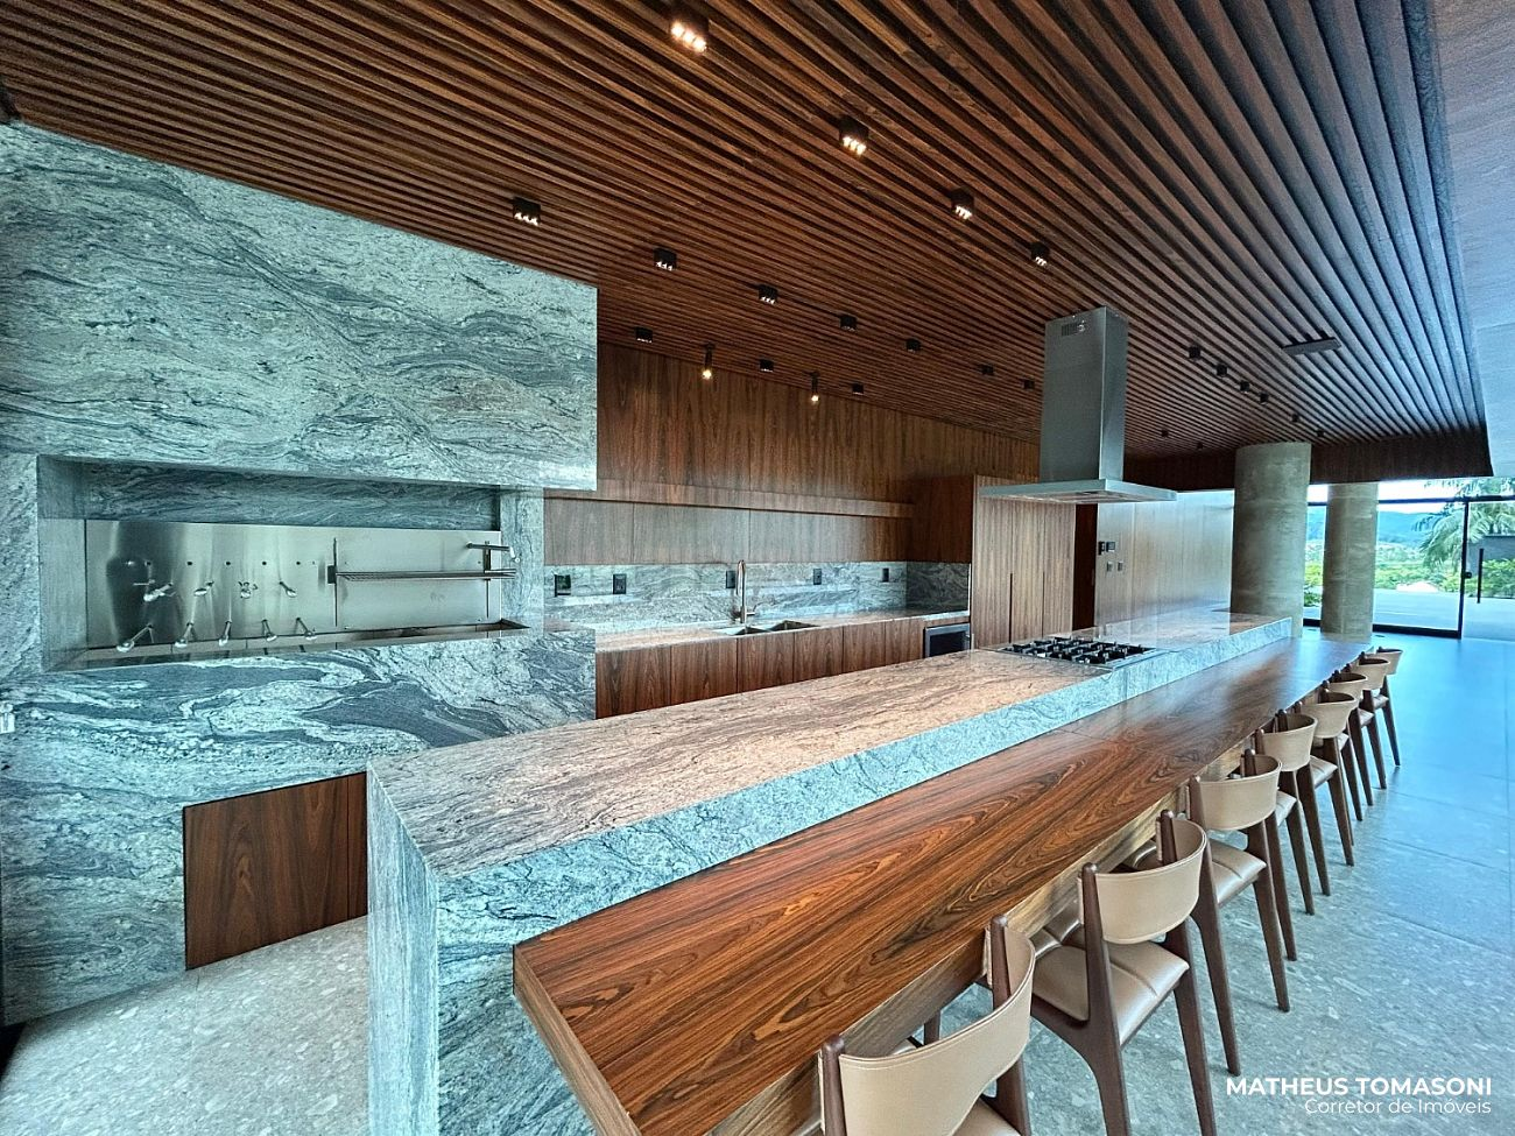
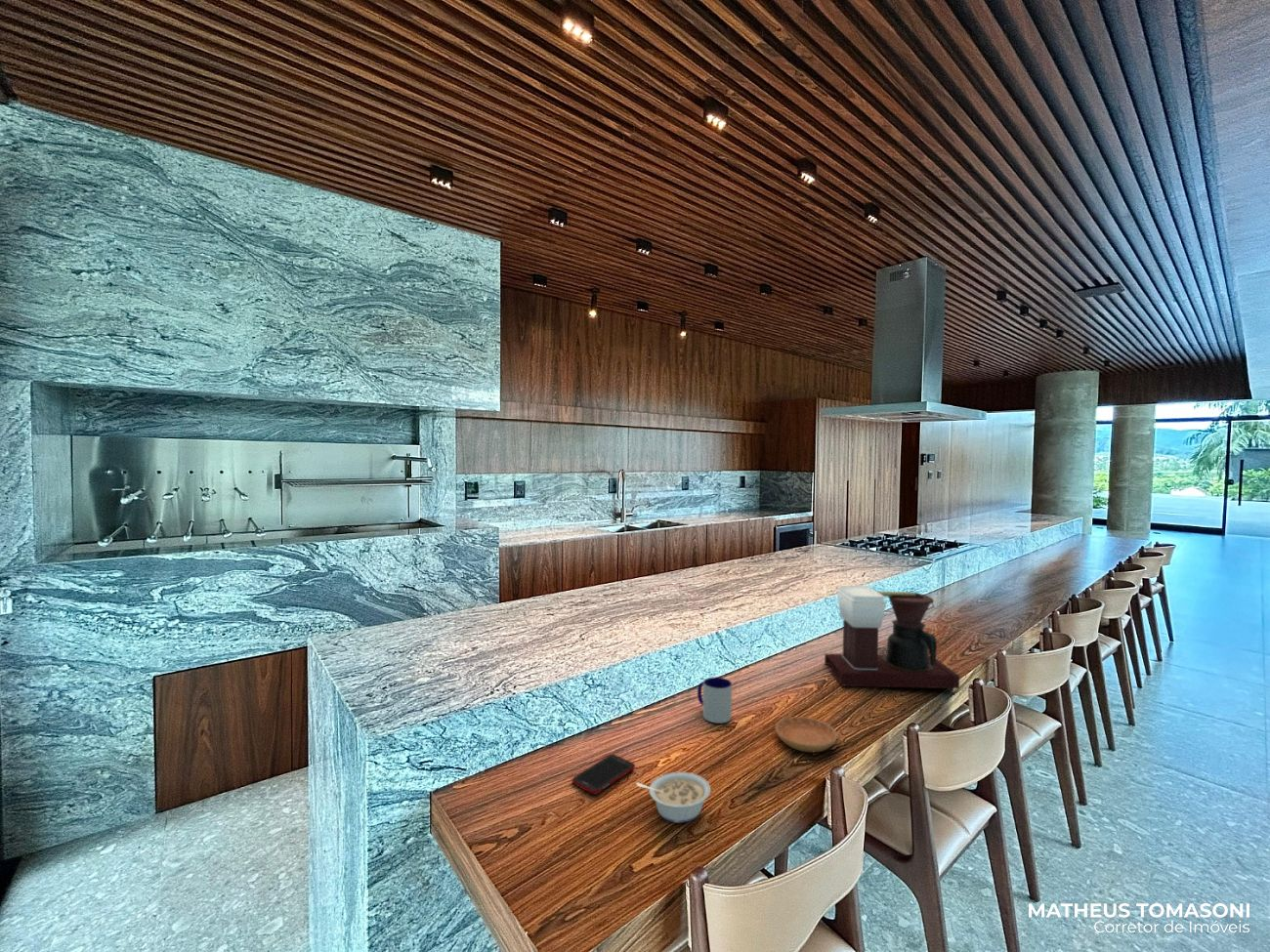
+ mug (712, 697)
+ cell phone (604, 773)
+ saucer (805, 734)
+ legume (677, 798)
+ coffee maker (890, 635)
